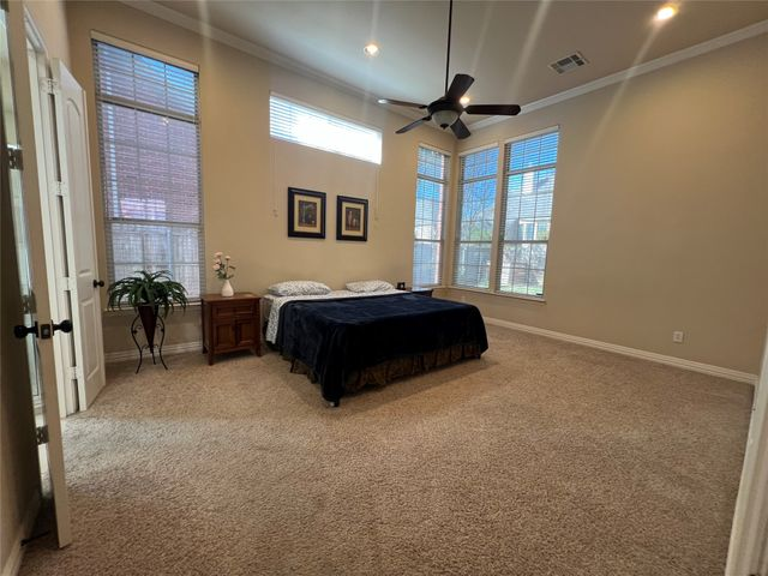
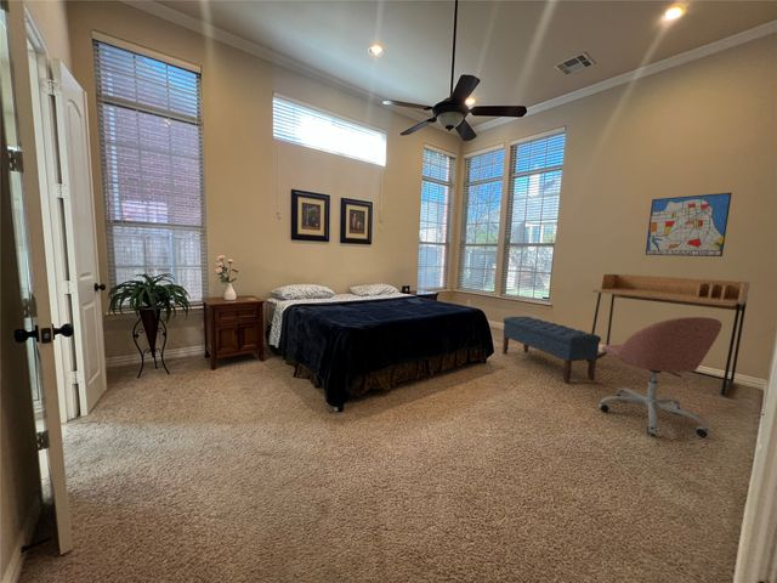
+ wall art (685, 226)
+ desk (659, 301)
+ office chair (653, 363)
+ bench (545, 344)
